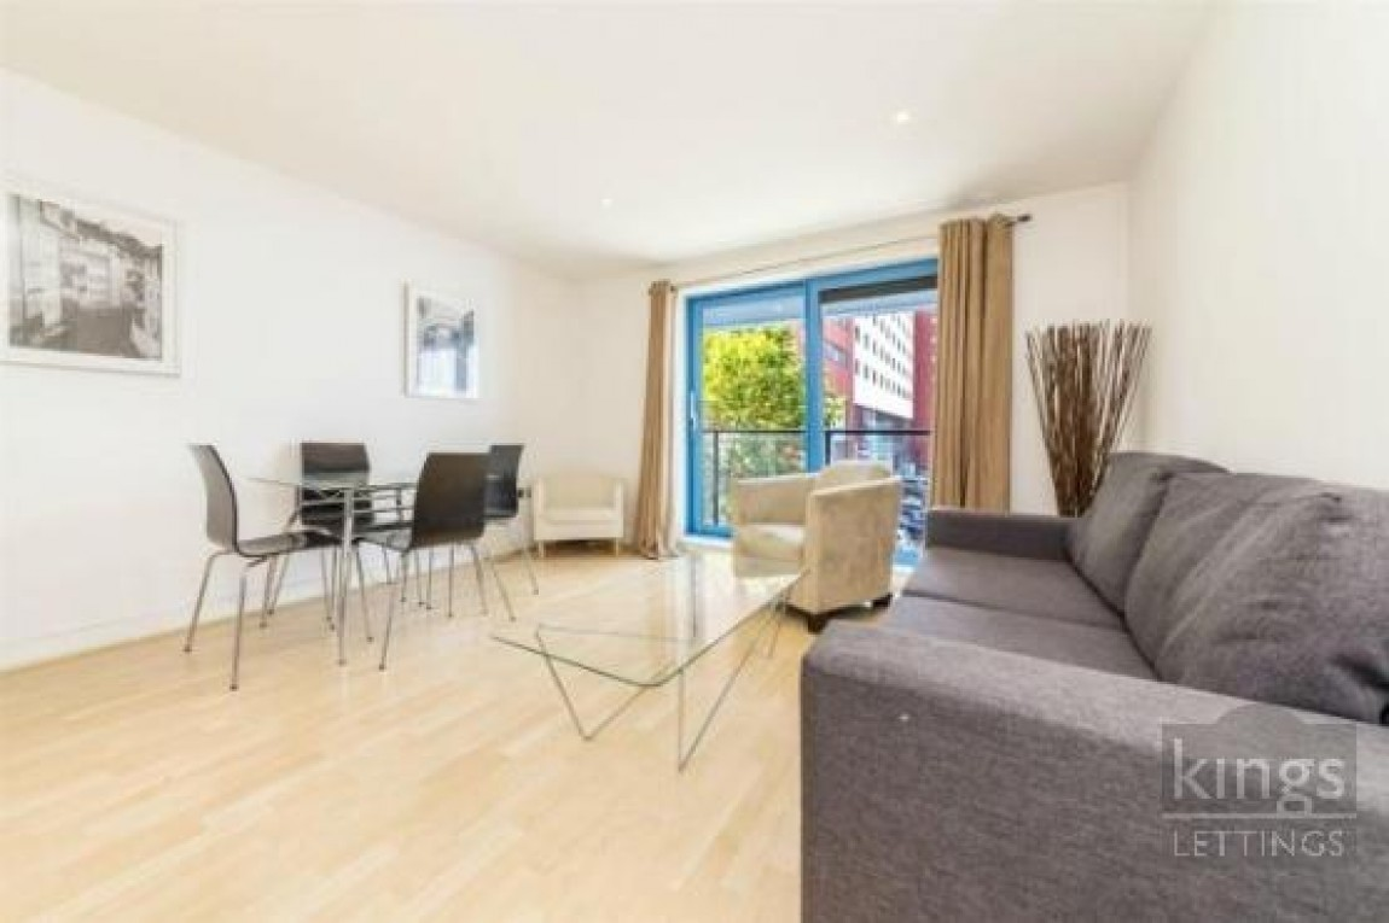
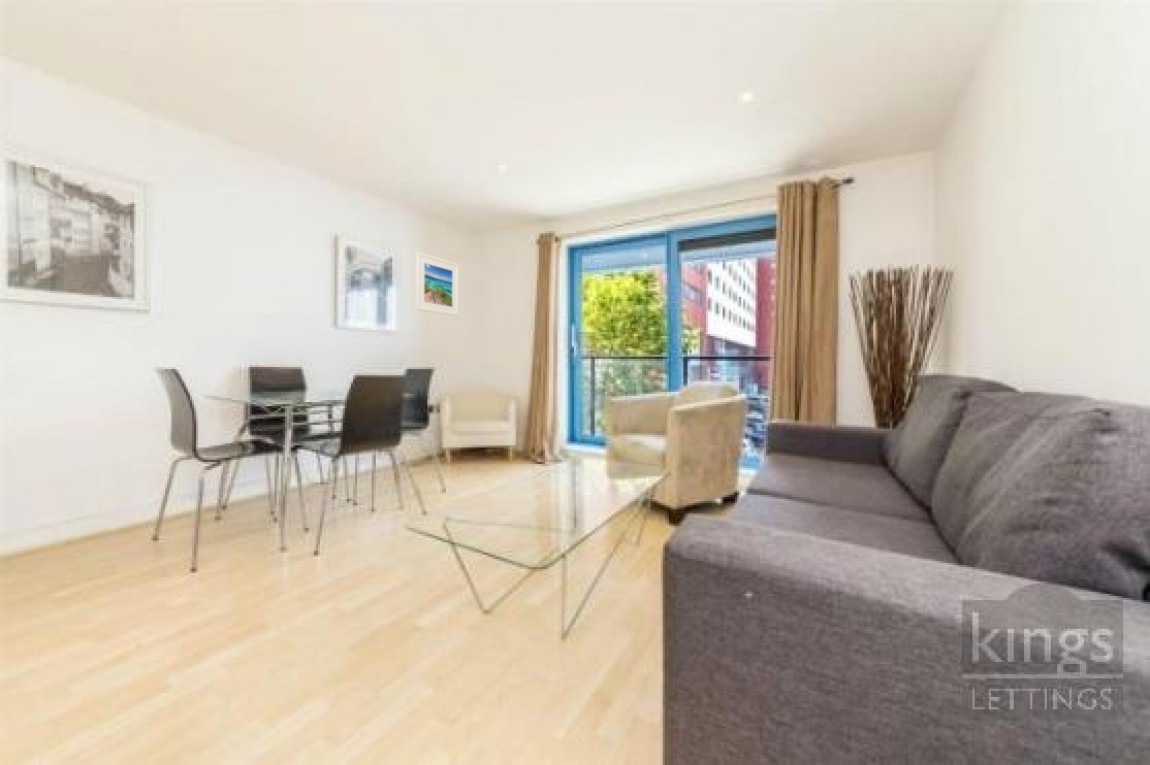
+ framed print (438, 285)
